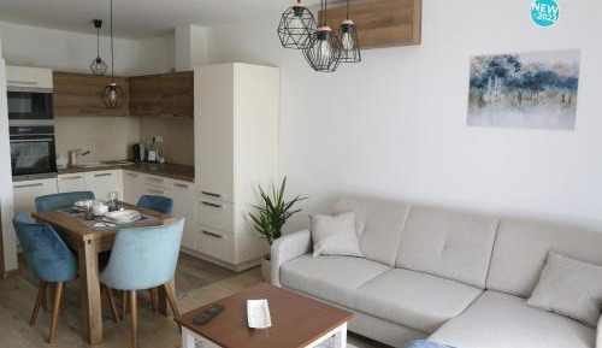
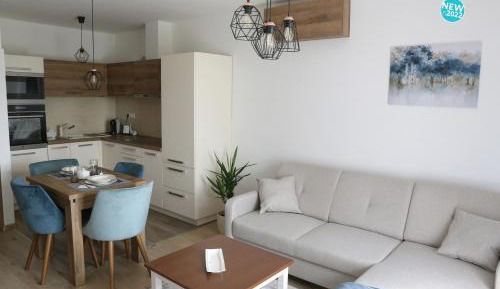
- remote control (208, 313)
